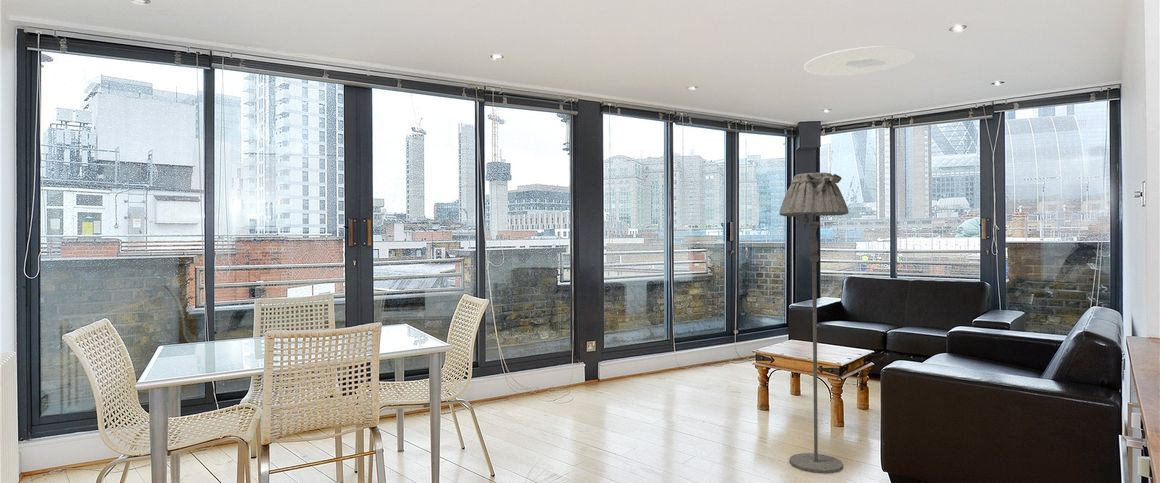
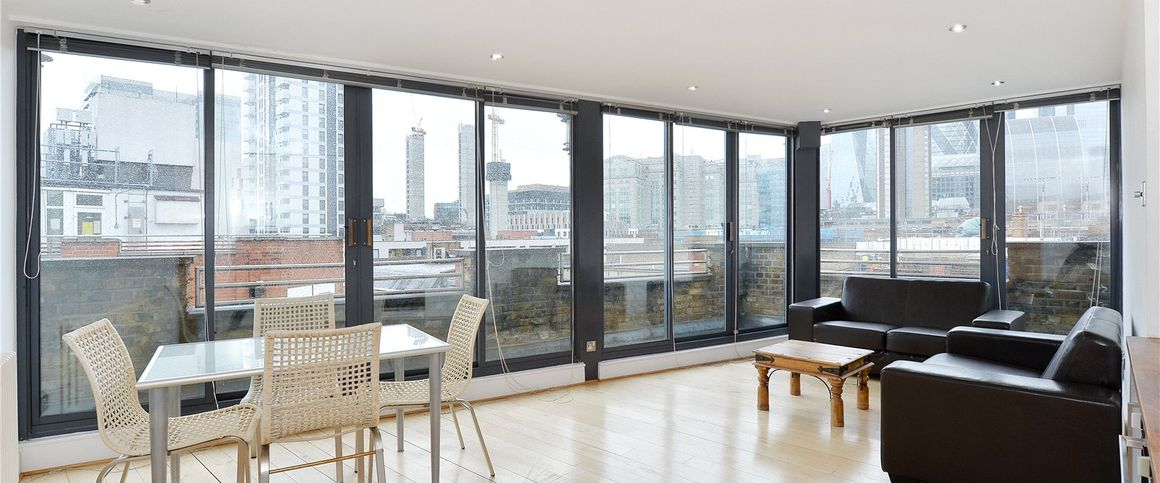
- ceiling light (857, 57)
- floor lamp (814, 319)
